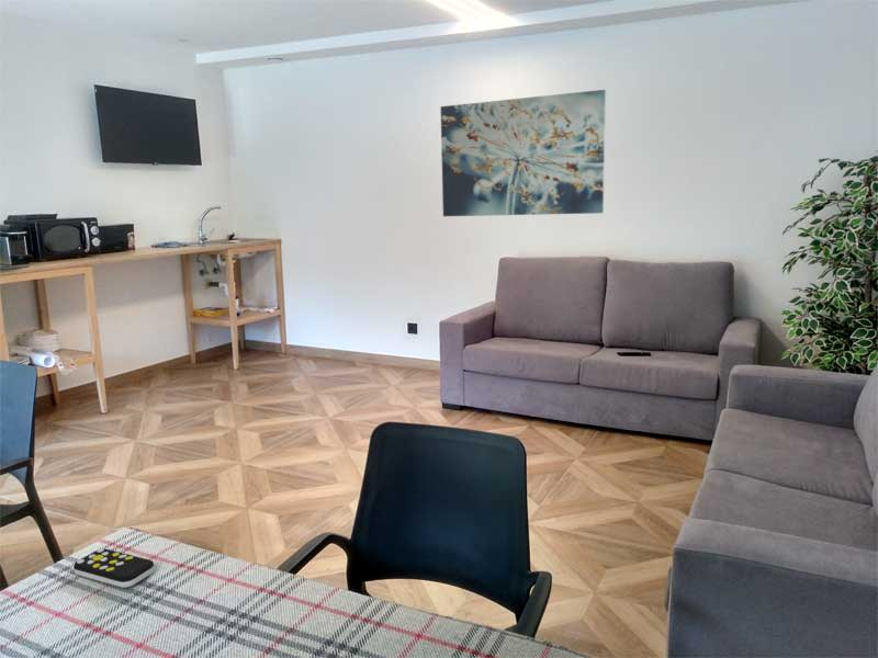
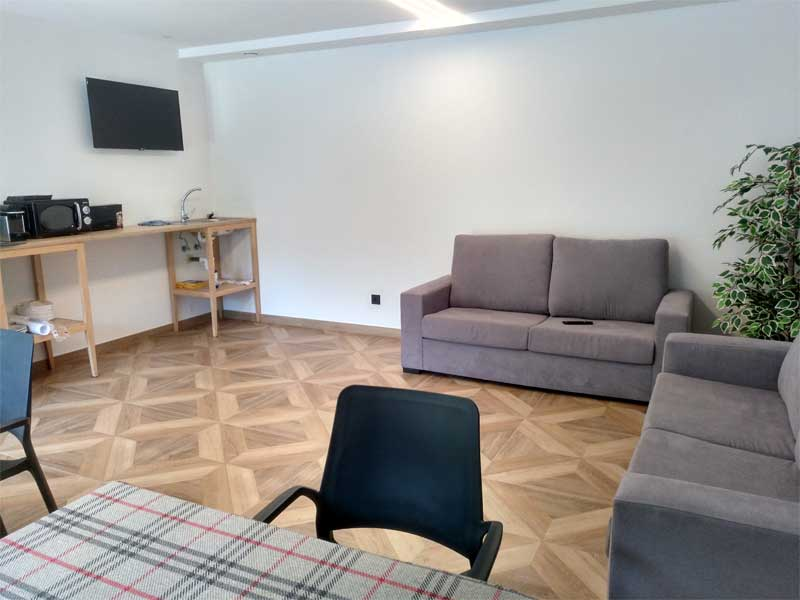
- remote control (113, 567)
- wall art (518, 157)
